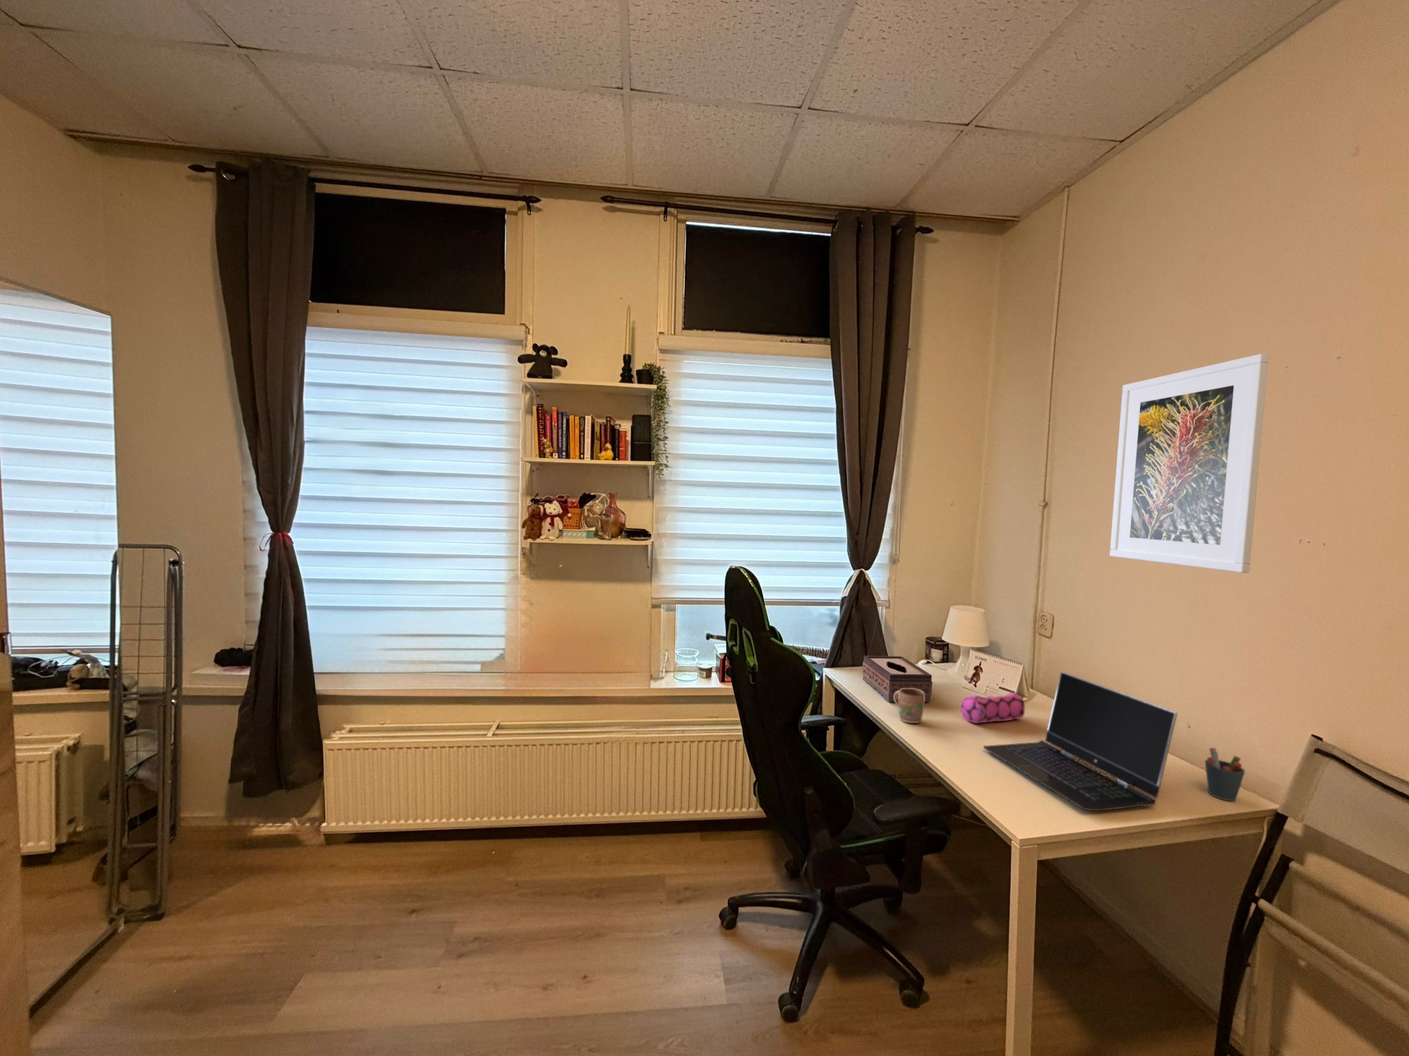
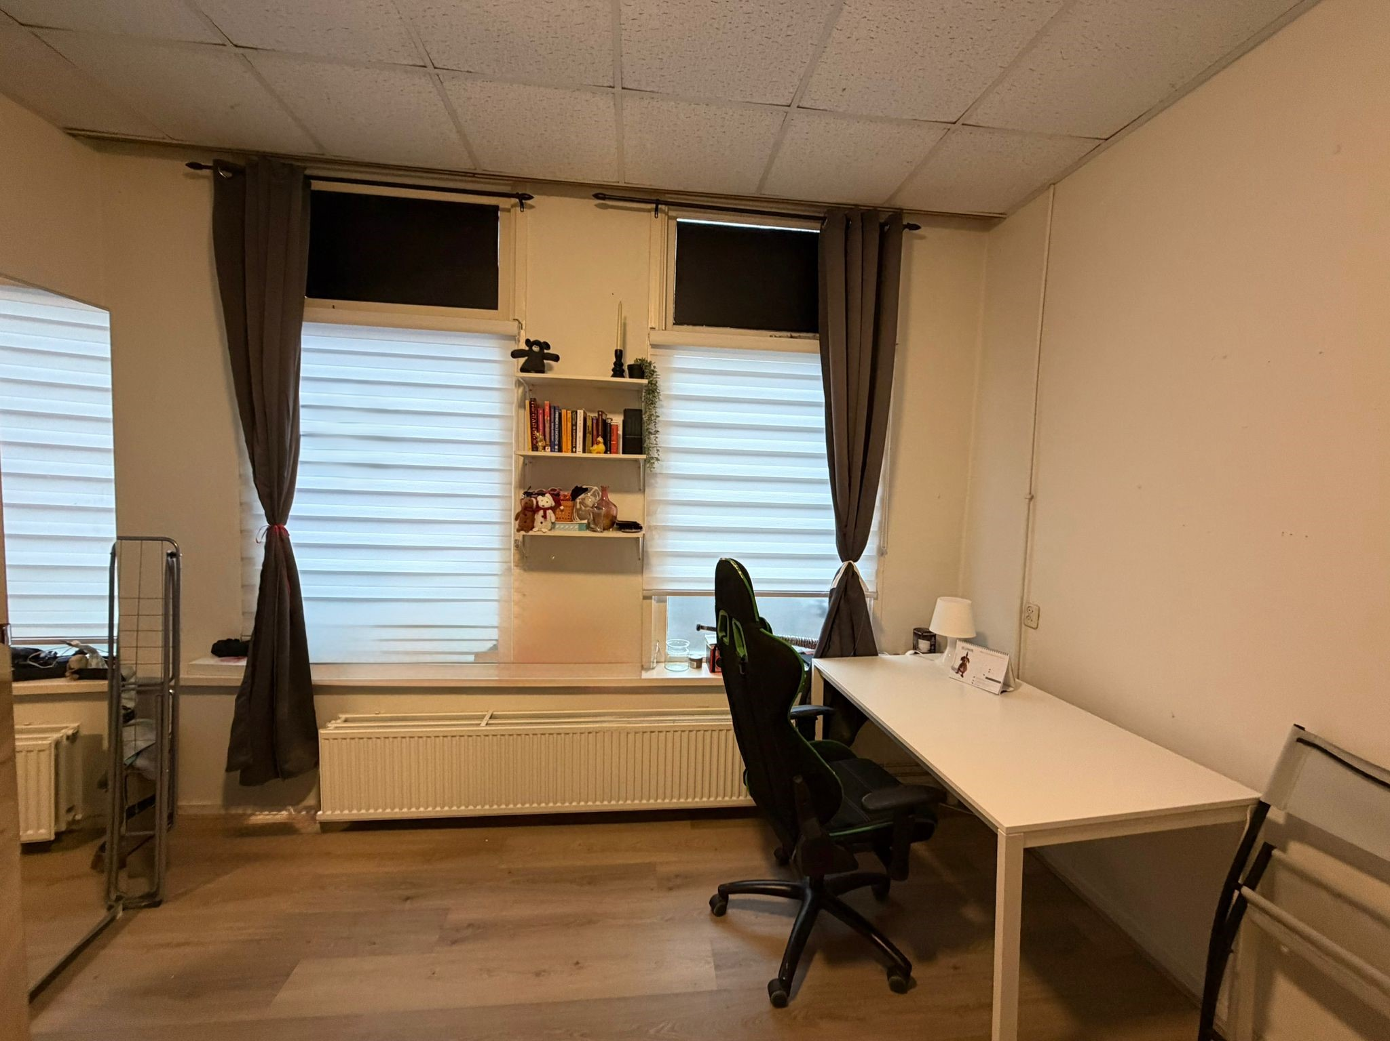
- laptop computer (1072, 733)
- pen holder (1224, 772)
- tissue box (895, 677)
- mug (910, 704)
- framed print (1178, 468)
- pencil case (993, 707)
